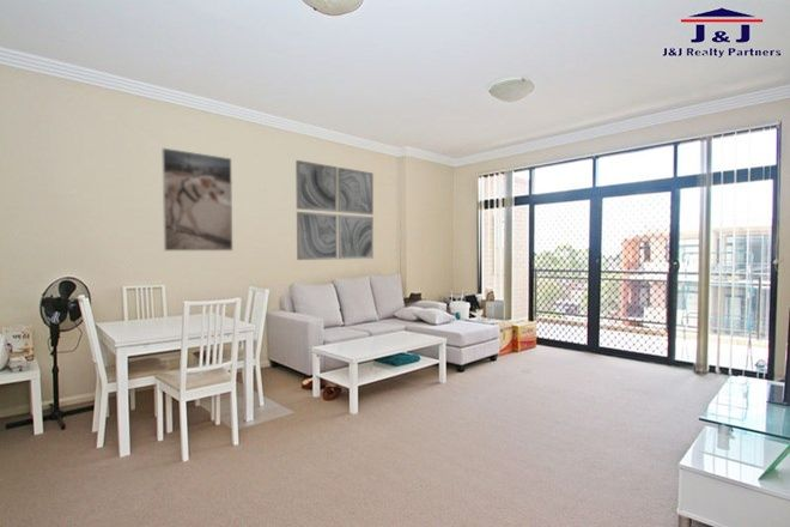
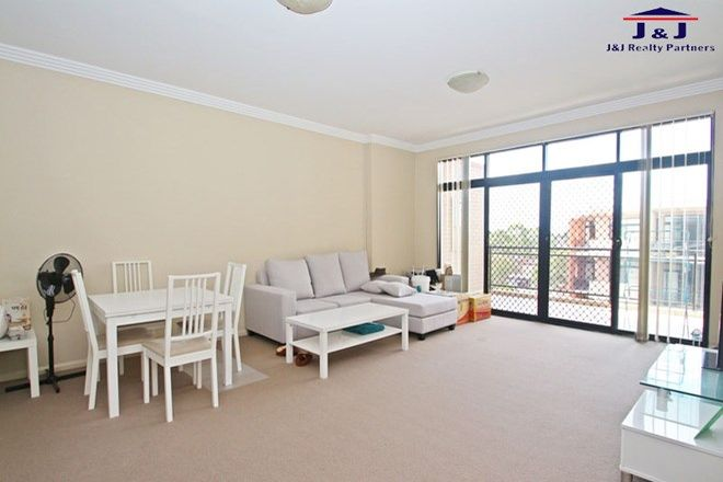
- wall art (336, 214)
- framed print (199, 202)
